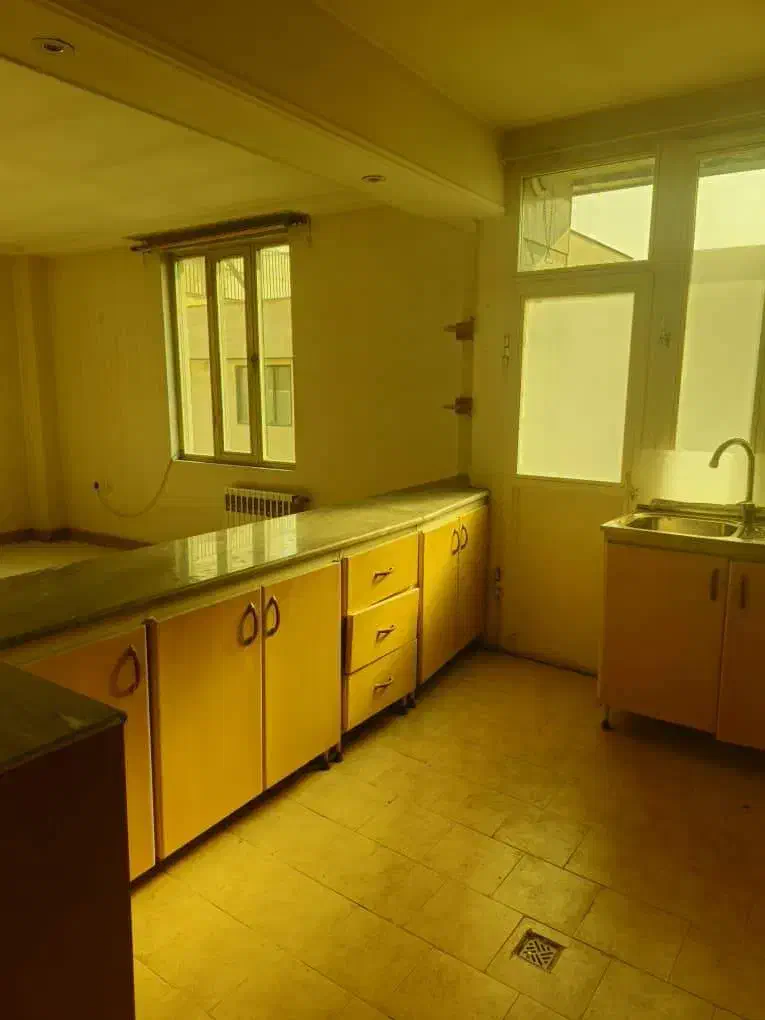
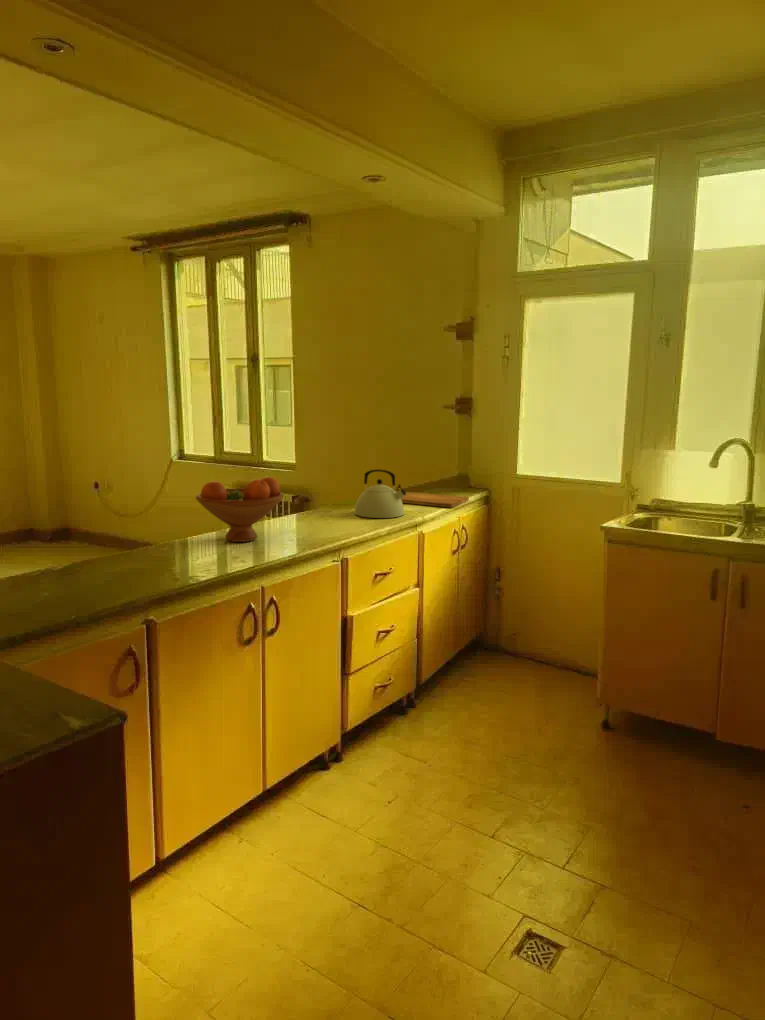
+ fruit bowl (240, 508)
+ kettle (380, 491)
+ cutting board (416, 498)
